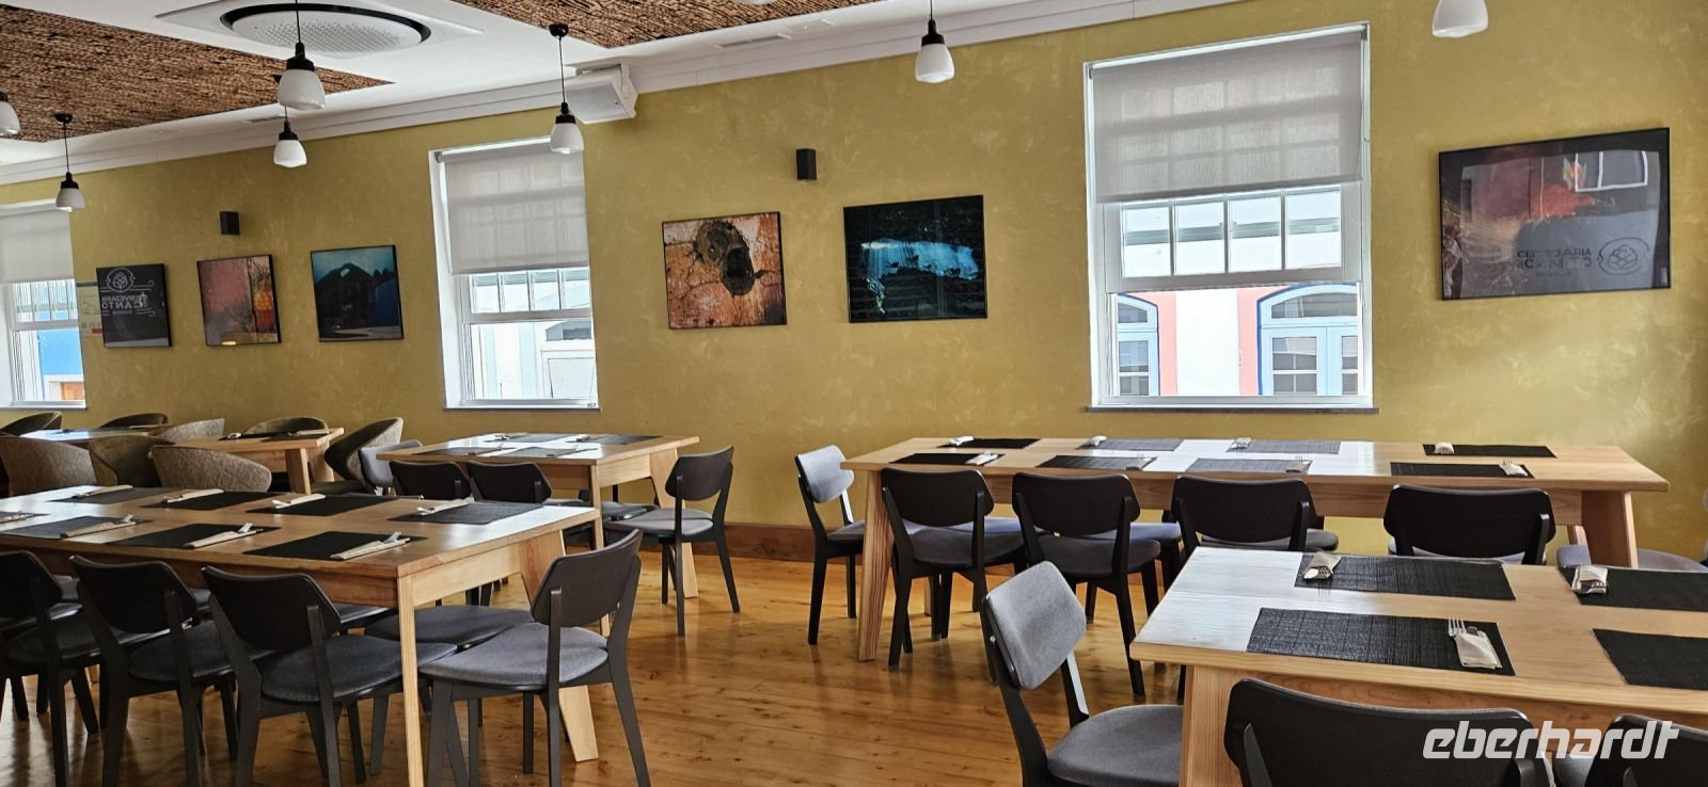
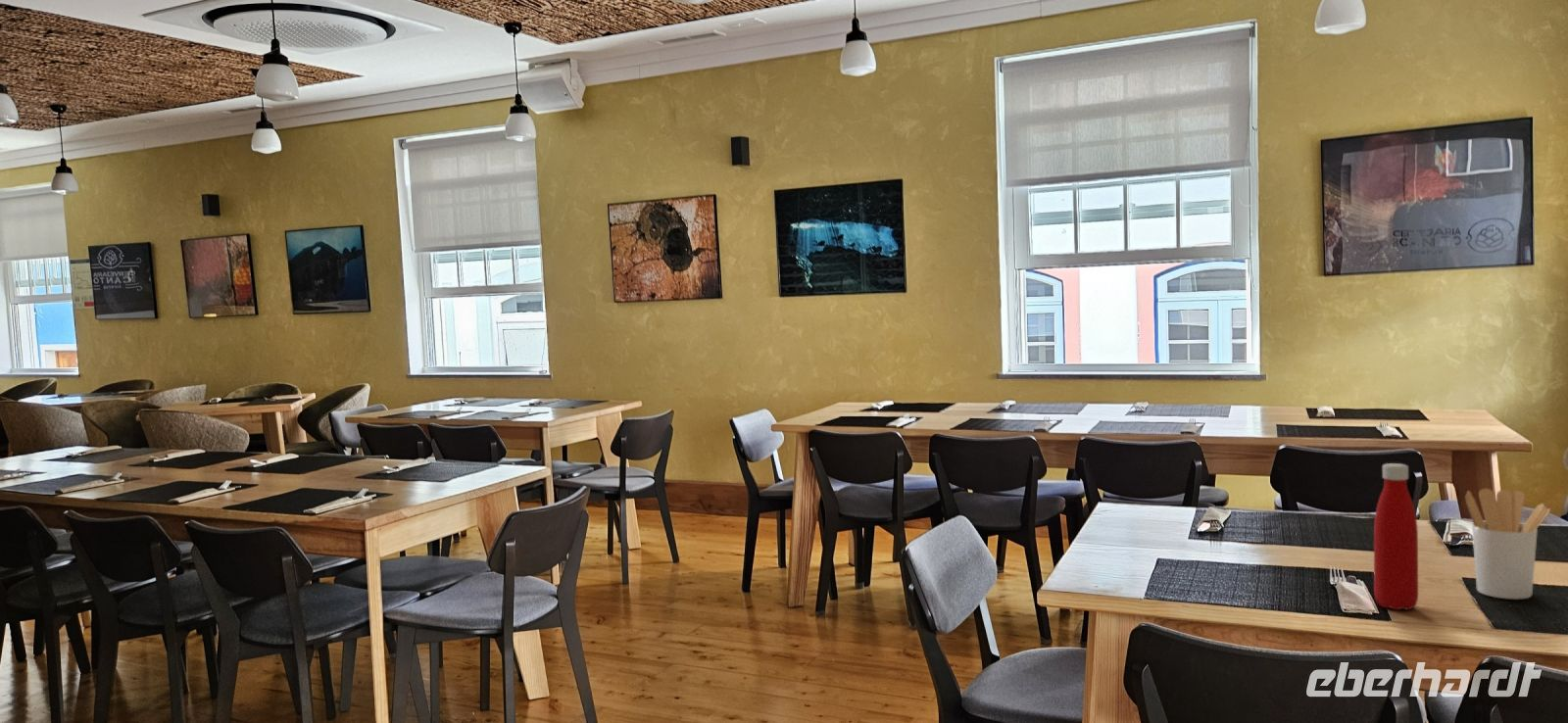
+ bottle (1396, 535)
+ utensil holder (1502, 540)
